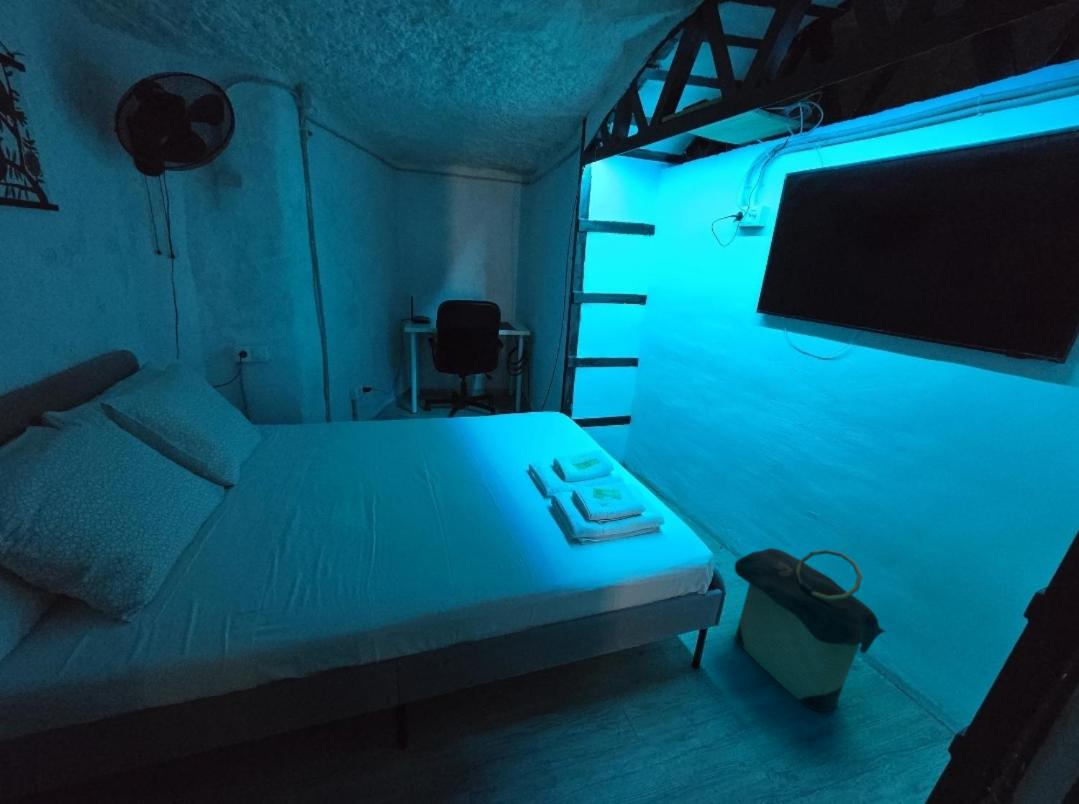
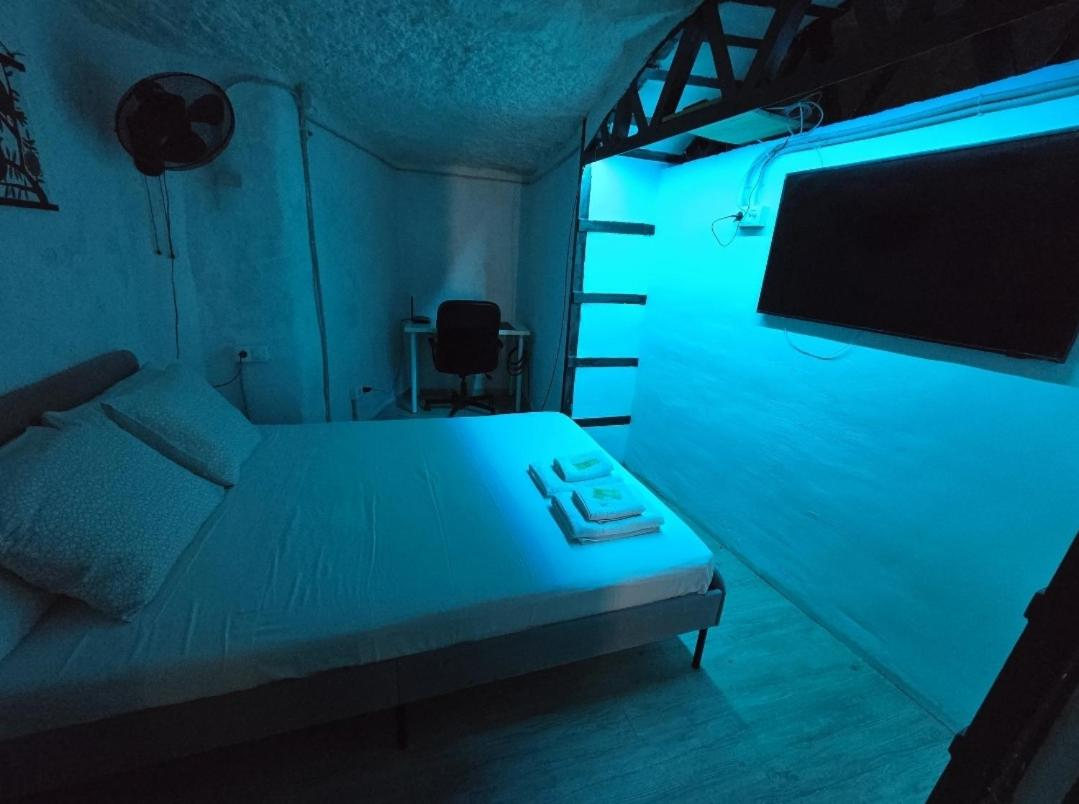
- laundry hamper (796, 610)
